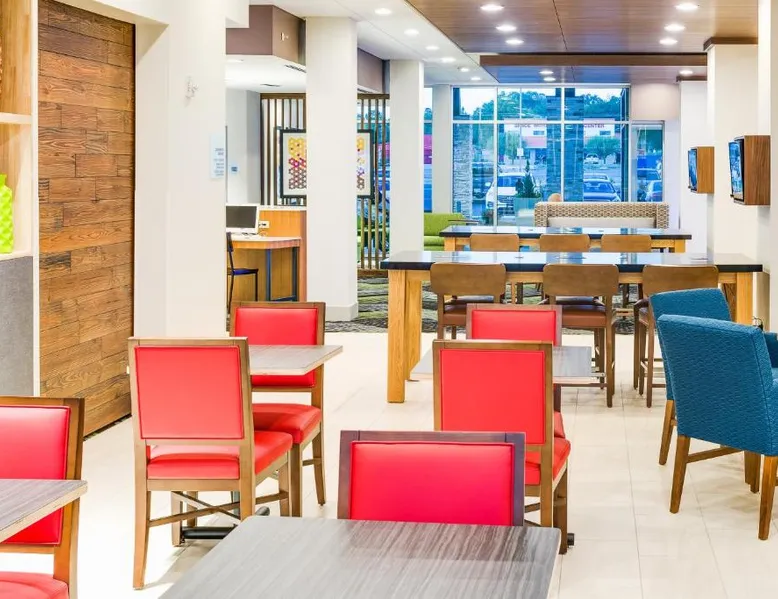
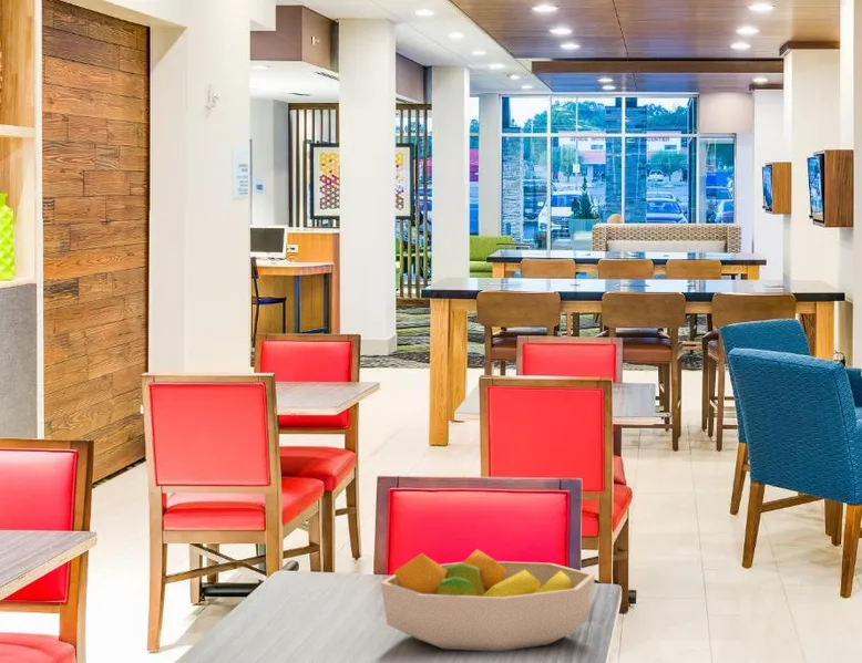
+ fruit bowl (489, 593)
